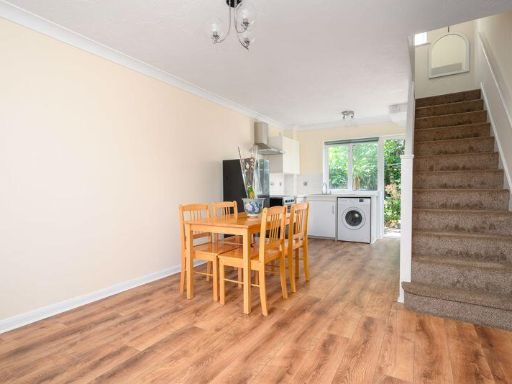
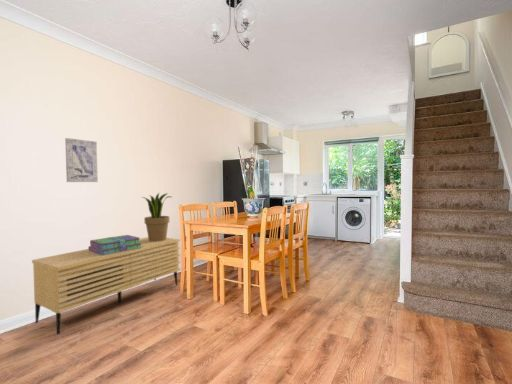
+ sideboard (117, 274)
+ stack of books (115, 243)
+ potted plant (157, 215)
+ wall art (82, 161)
